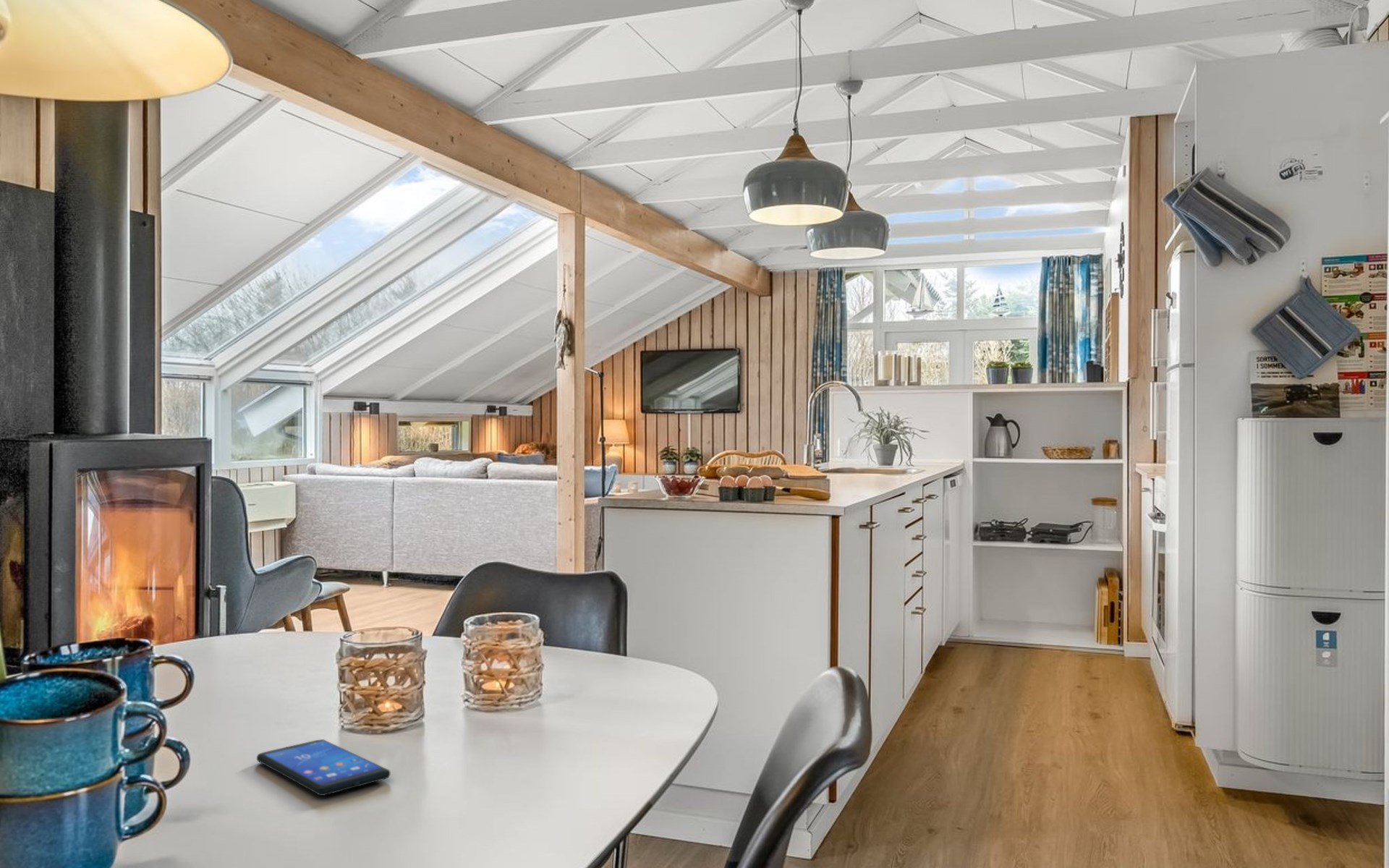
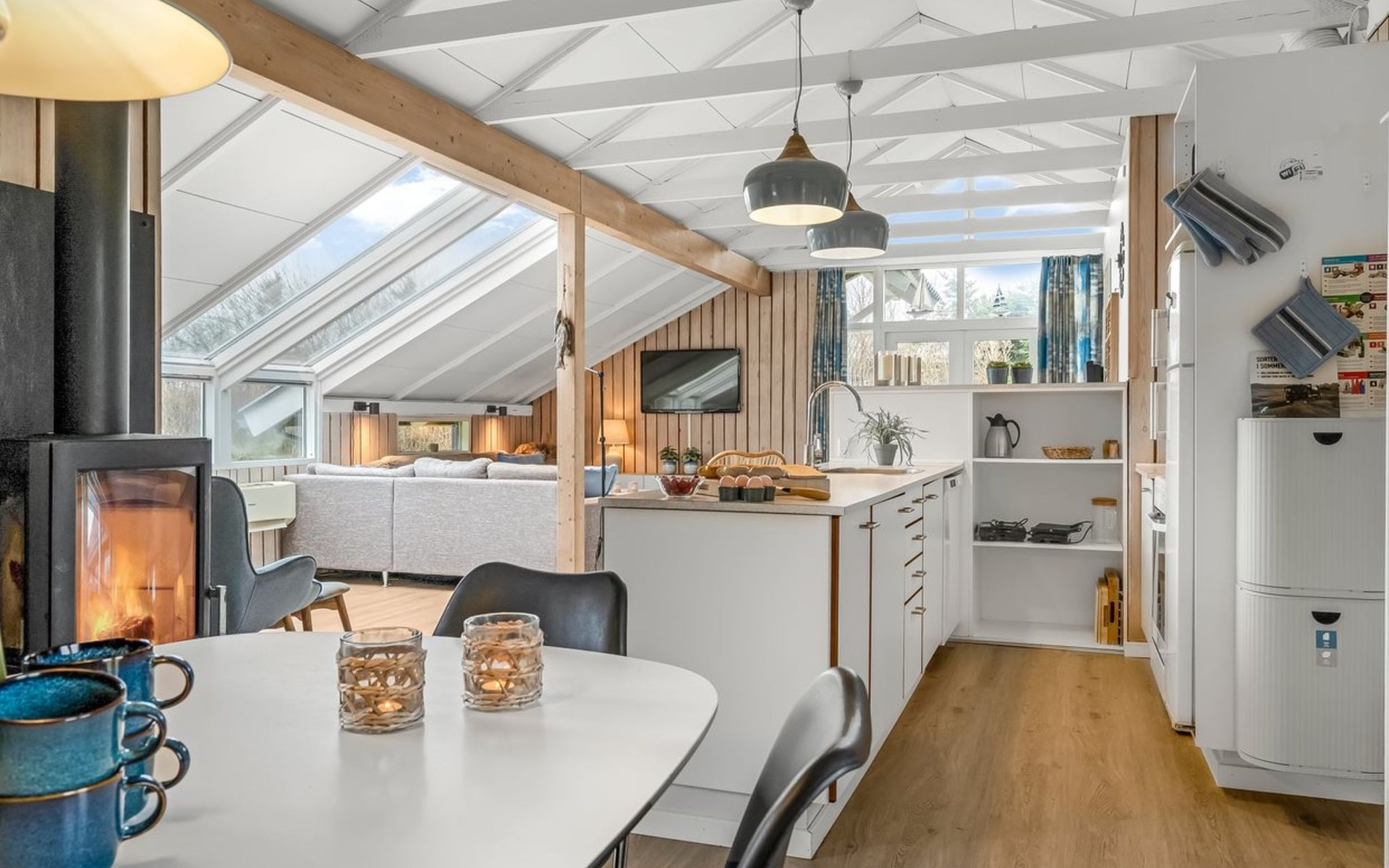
- smartphone (322, 765)
